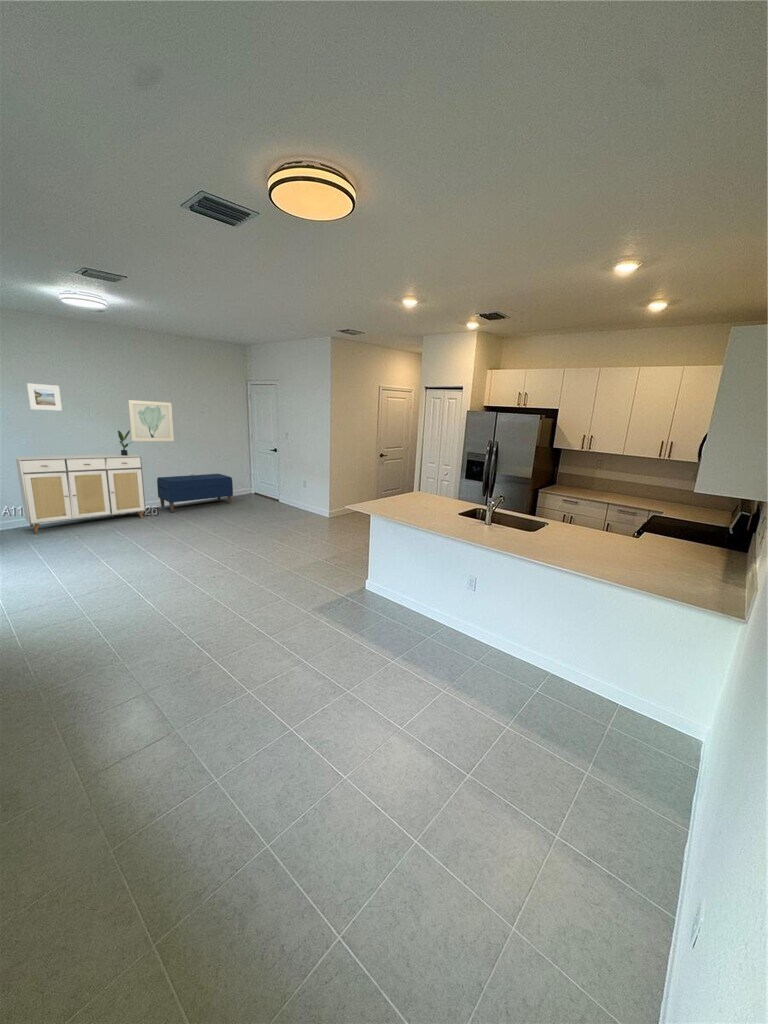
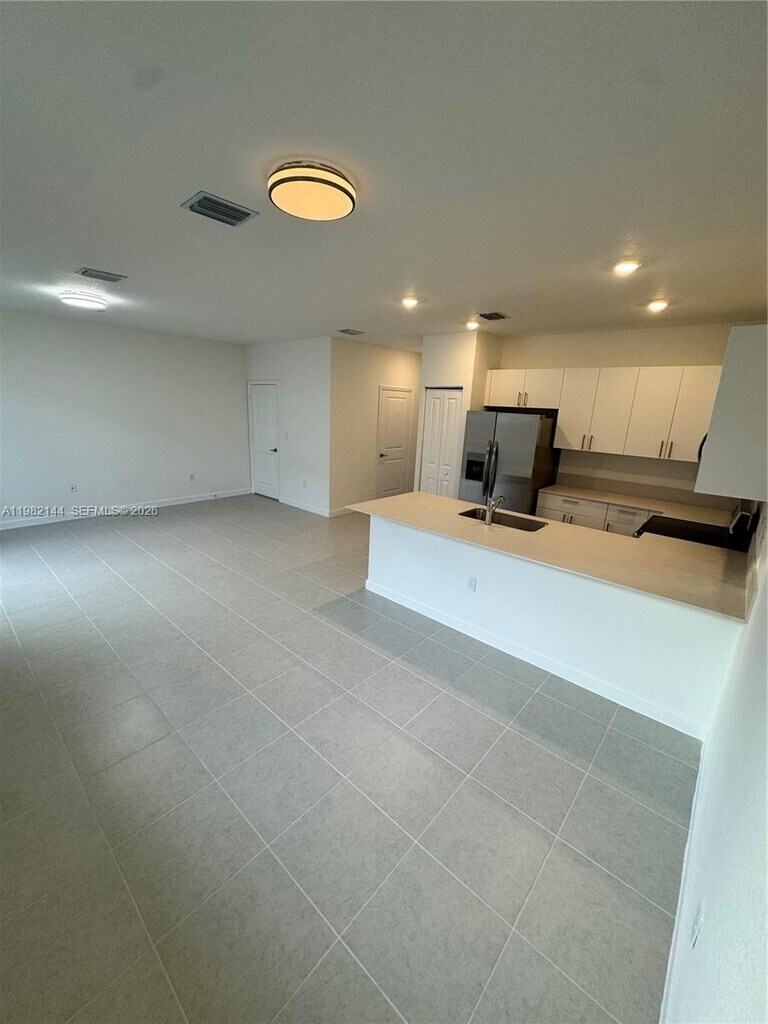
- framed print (44, 397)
- bench (196, 491)
- sideboard (86, 489)
- potted plant (125, 444)
- wall art (152, 421)
